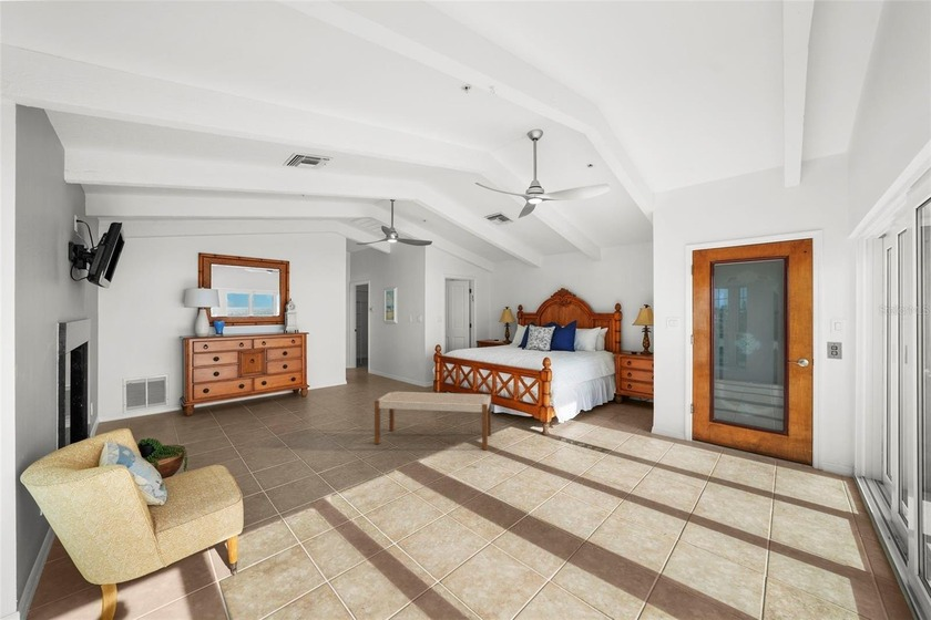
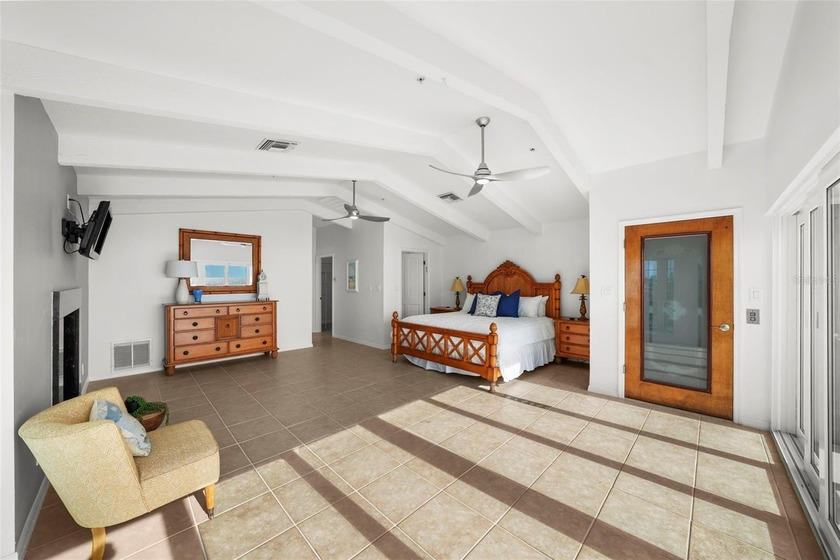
- bench (434, 410)
